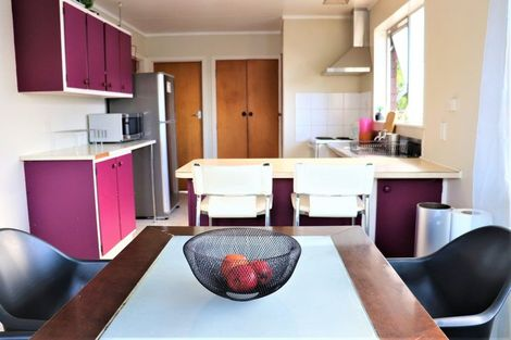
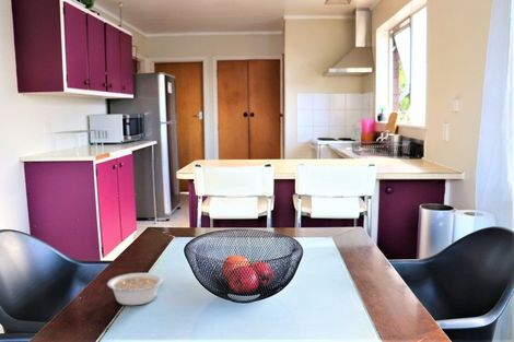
+ legume (138, 287)
